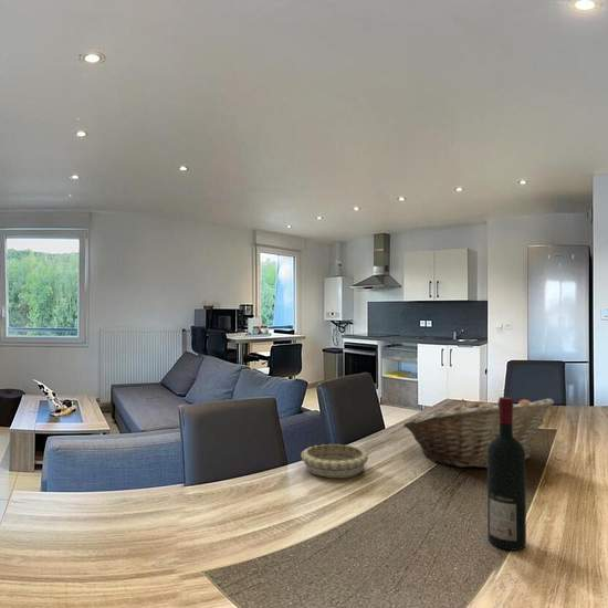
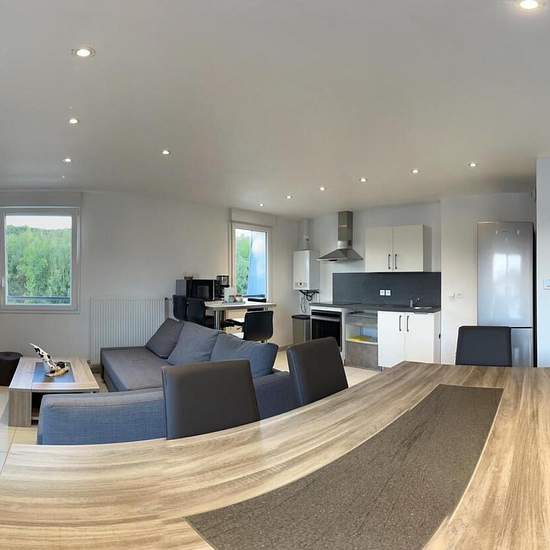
- alcohol (505, 470)
- decorative bowl (334, 460)
- fruit basket (479, 424)
